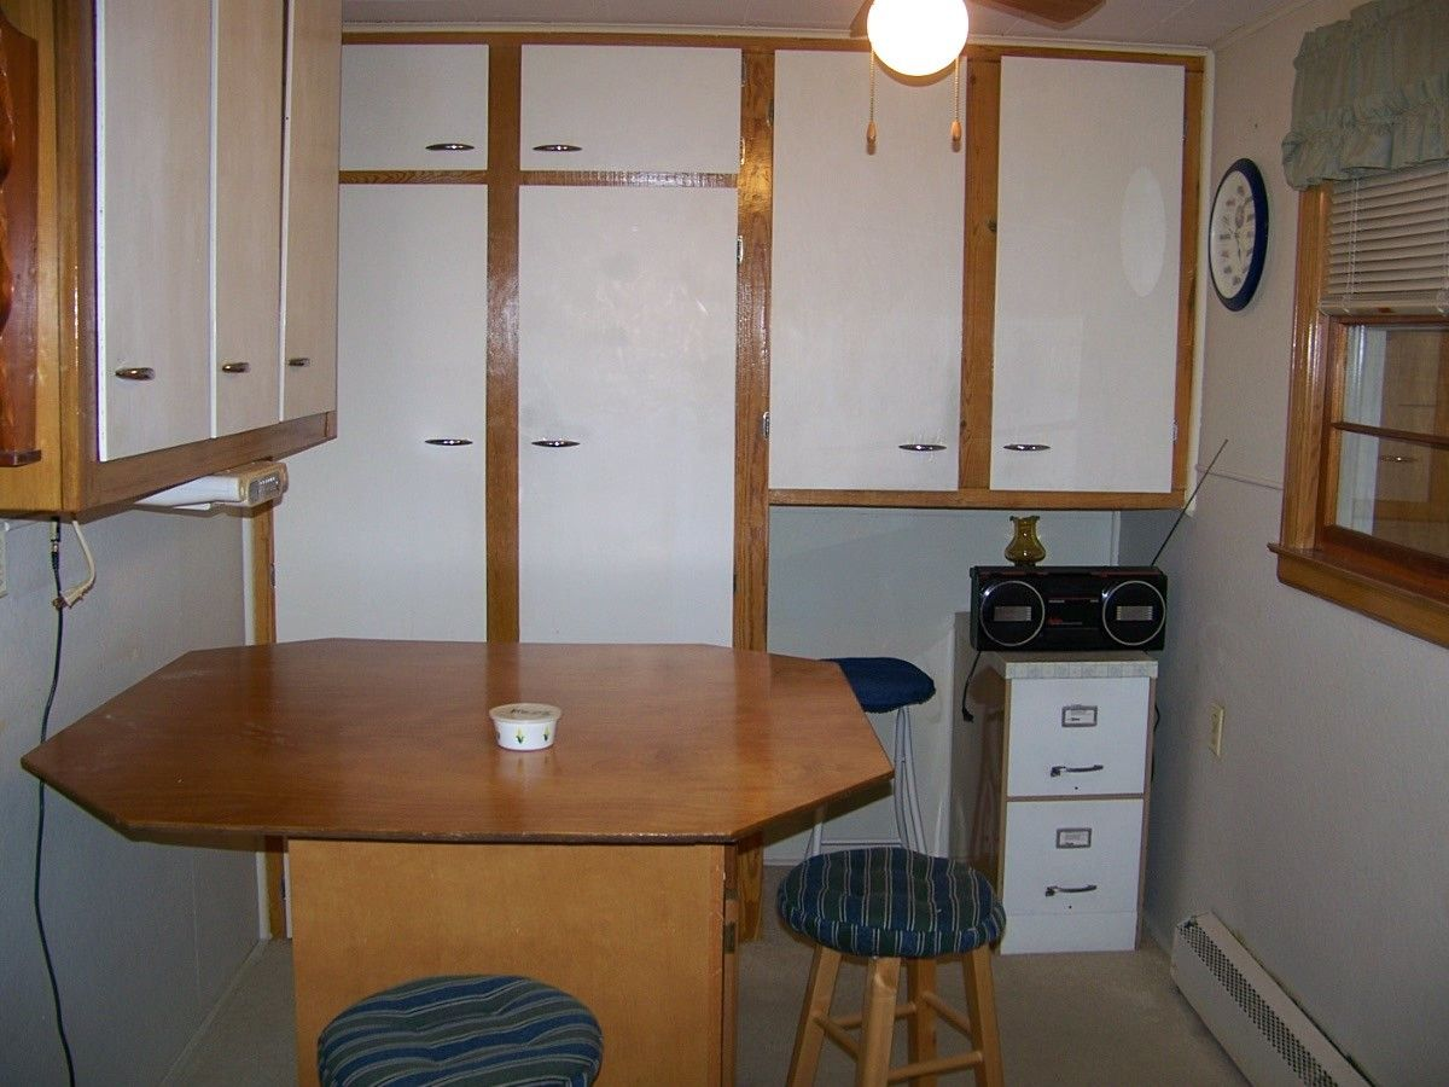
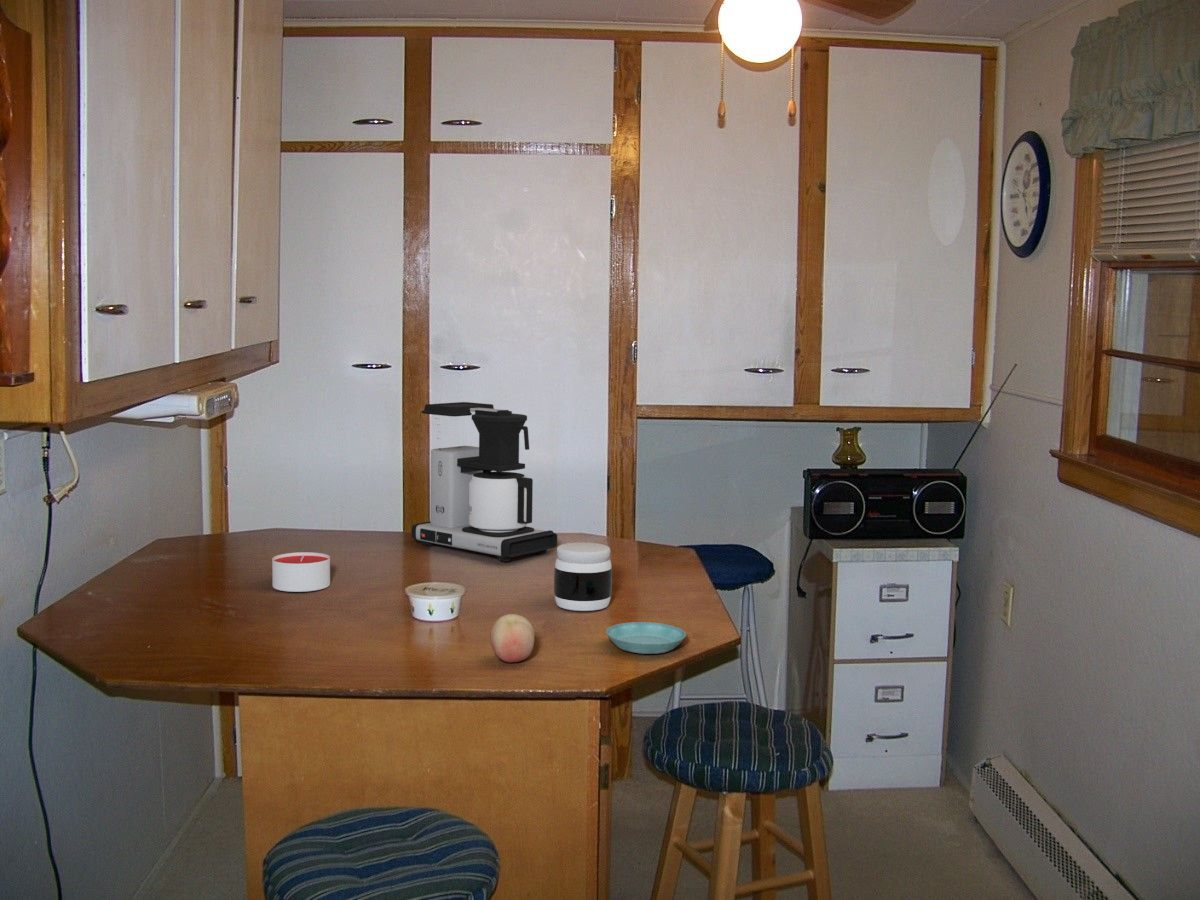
+ candle (301, 570)
+ coffee maker (484, 478)
+ fruit (512, 638)
+ jar (583, 575)
+ saucer (645, 639)
